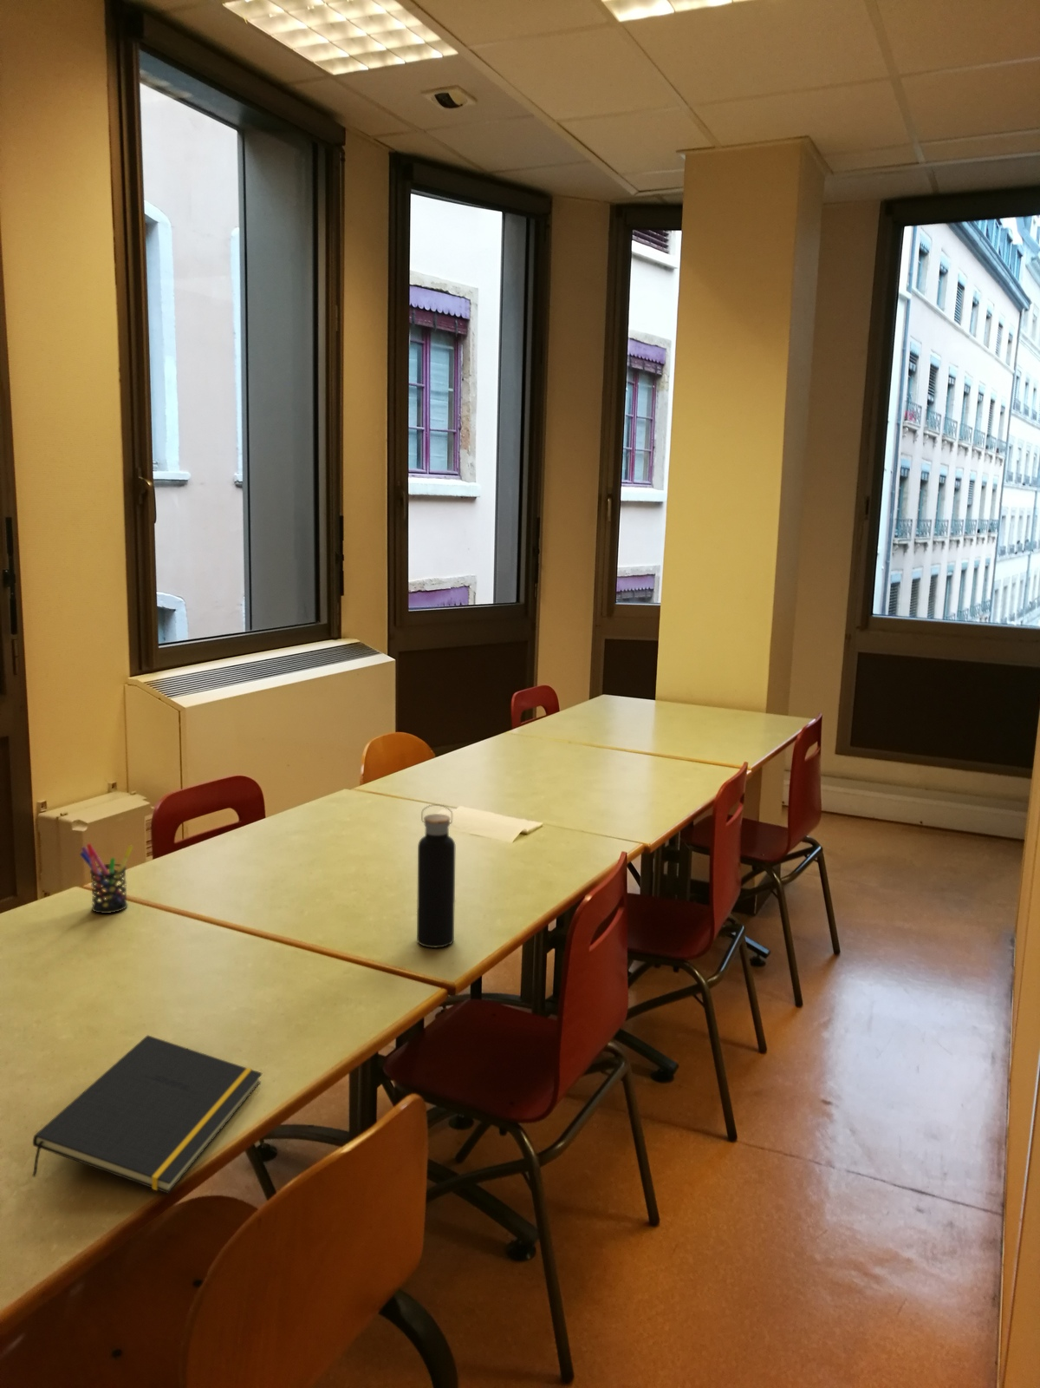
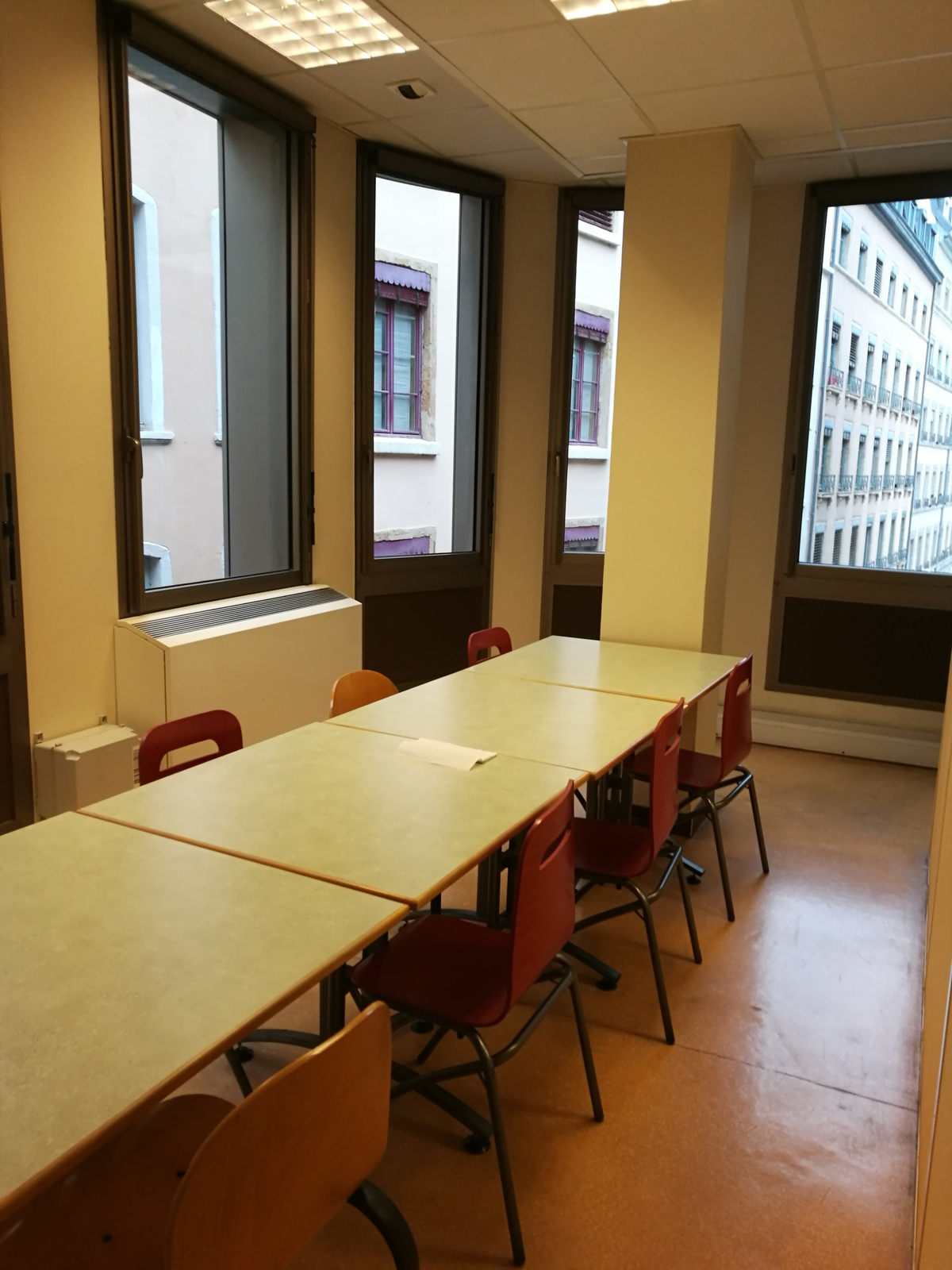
- pen holder (107, 875)
- notepad (156, 1106)
- water bottle (436, 873)
